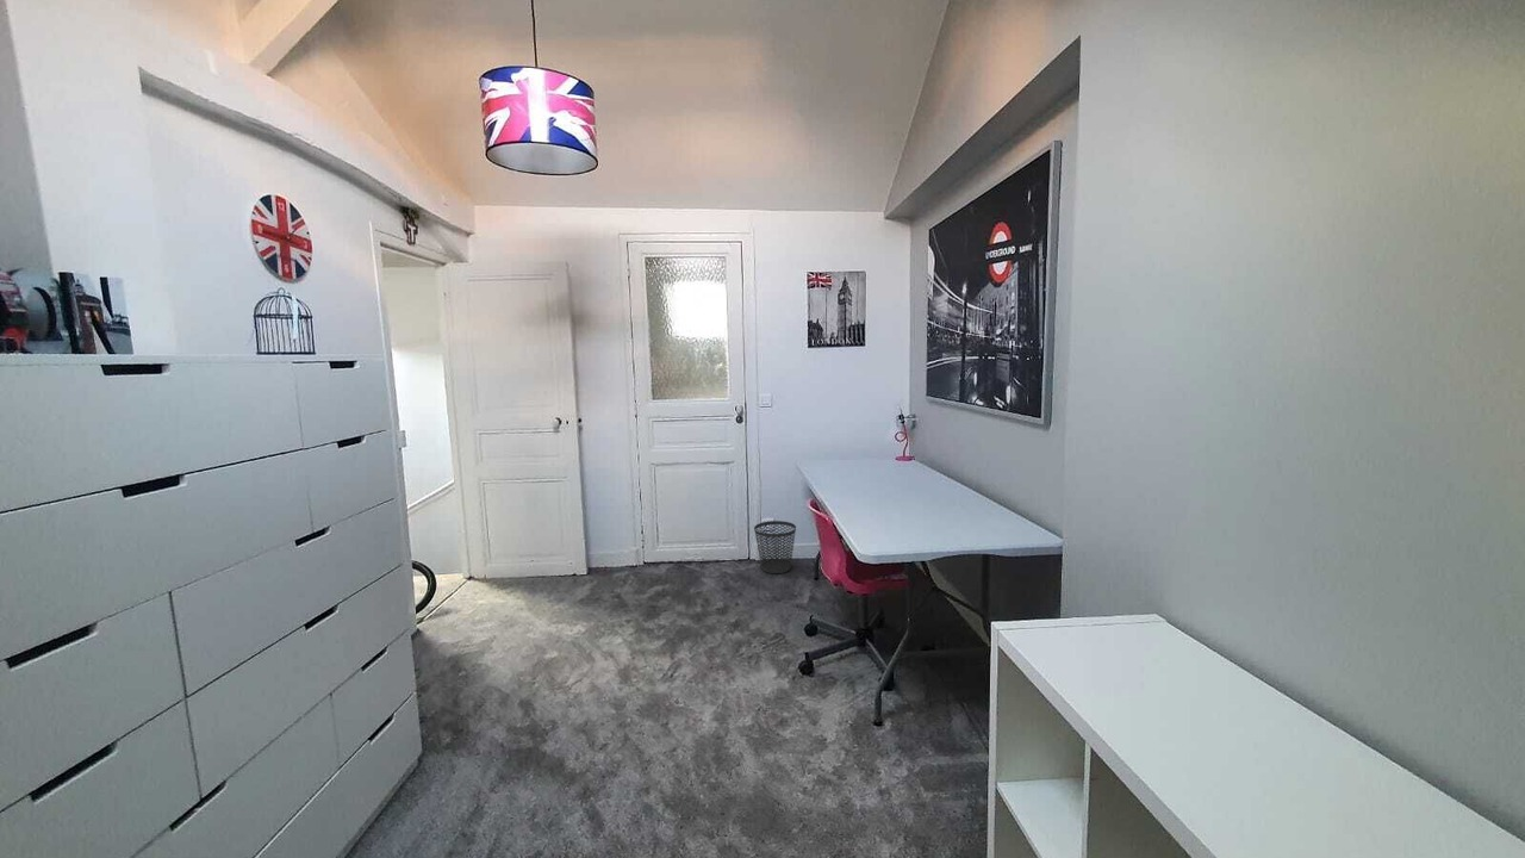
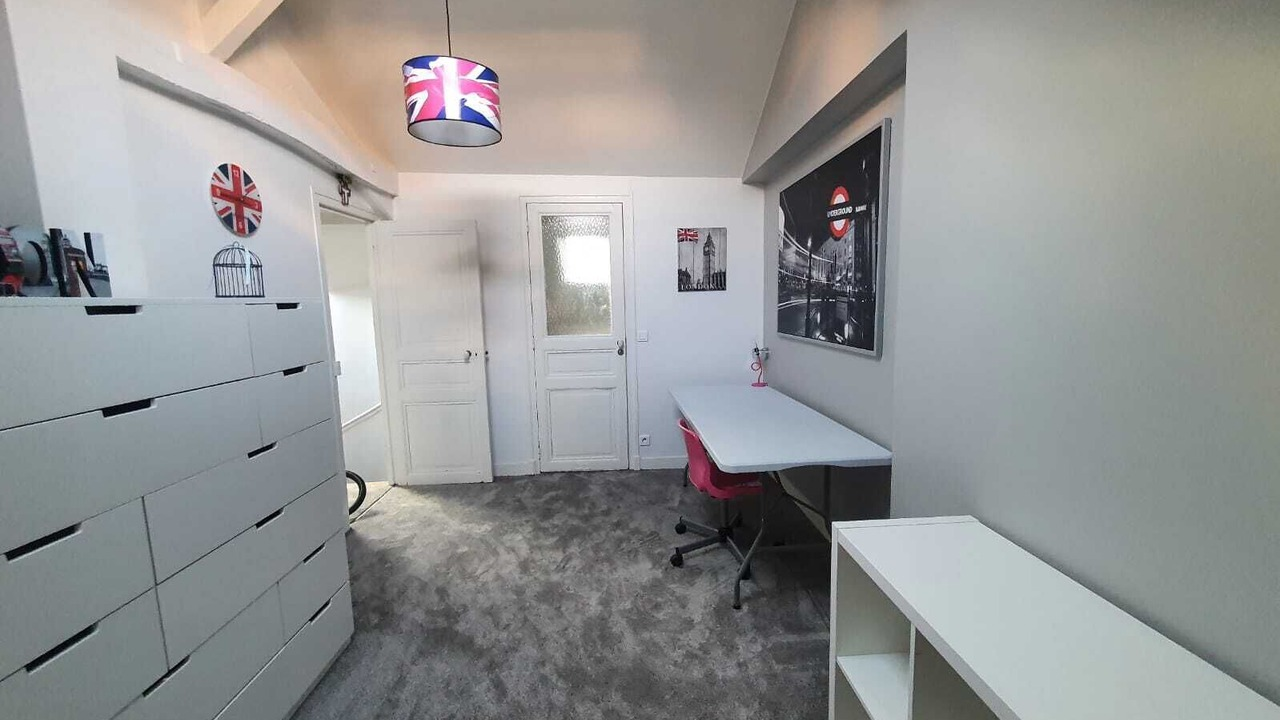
- wastebasket (776, 547)
